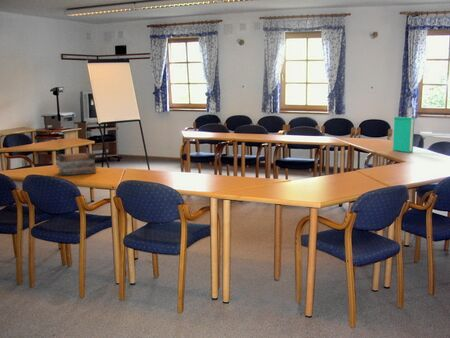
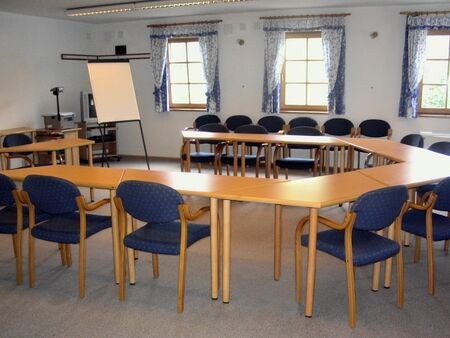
- binder (403, 134)
- book stack (75, 163)
